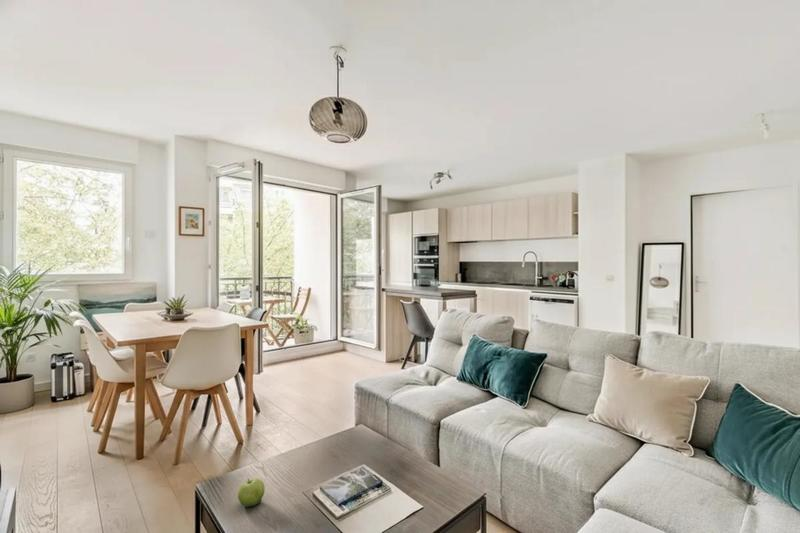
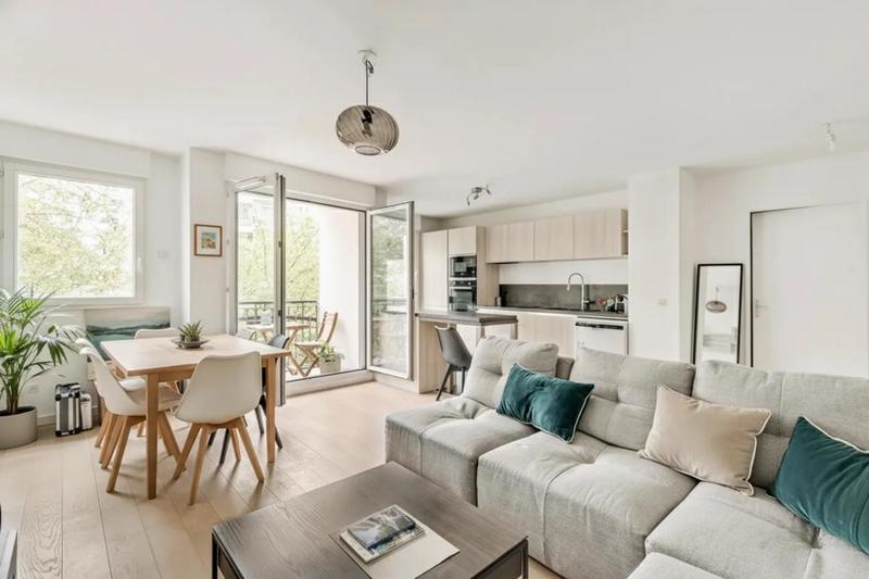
- fruit (251, 491)
